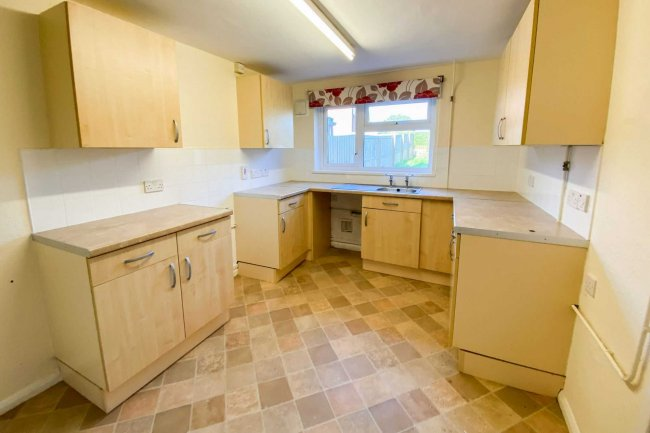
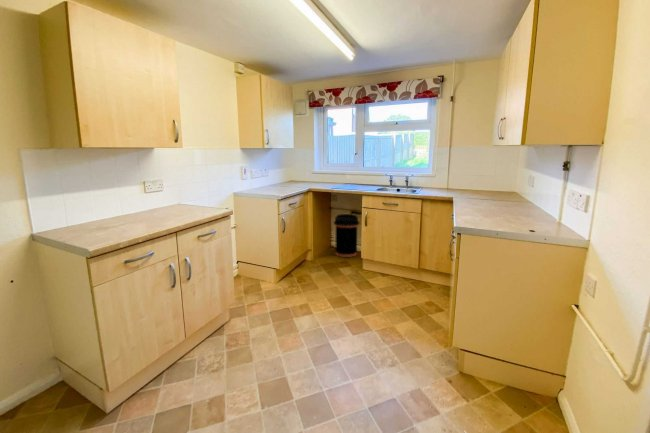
+ trash can (346, 234)
